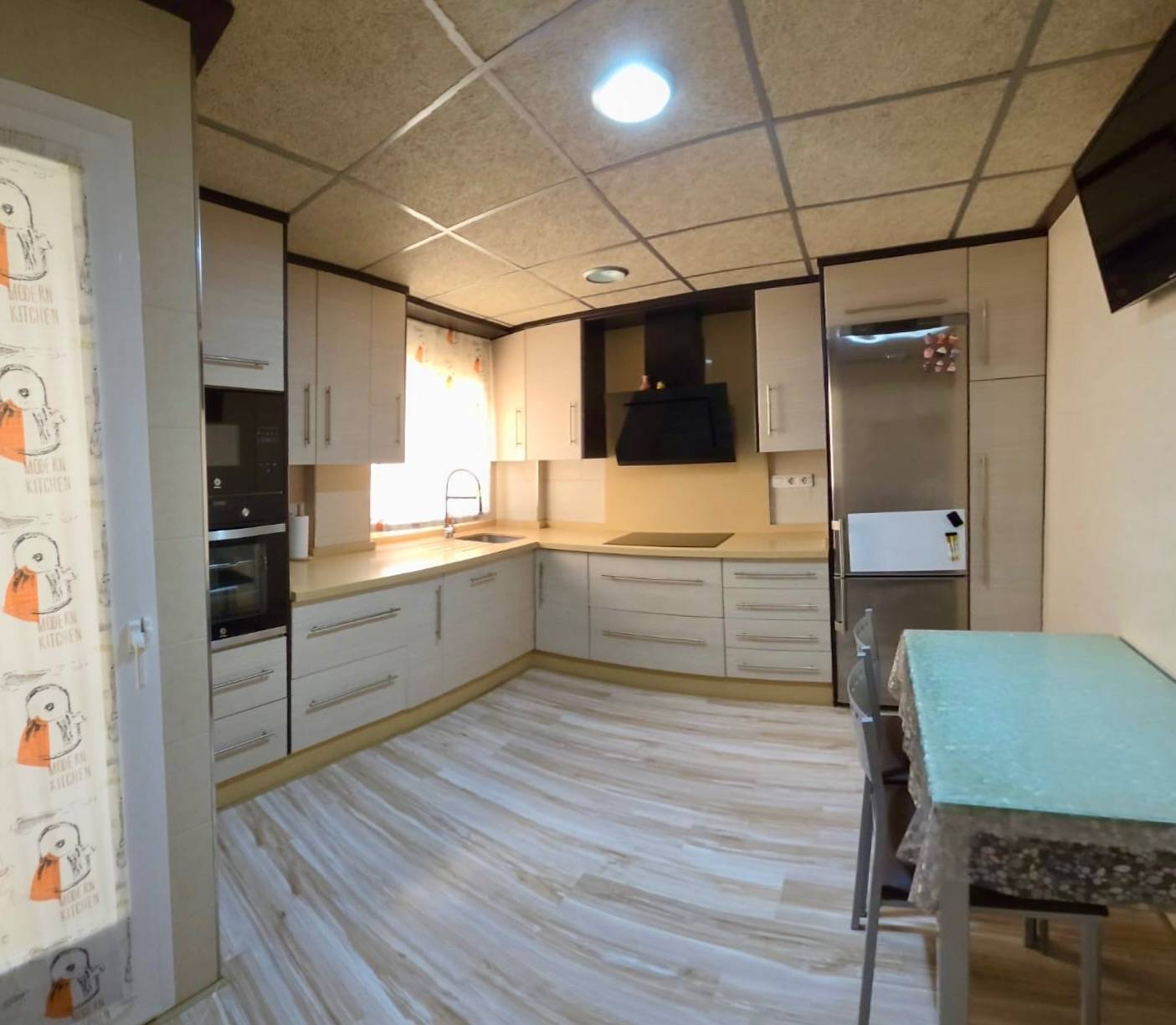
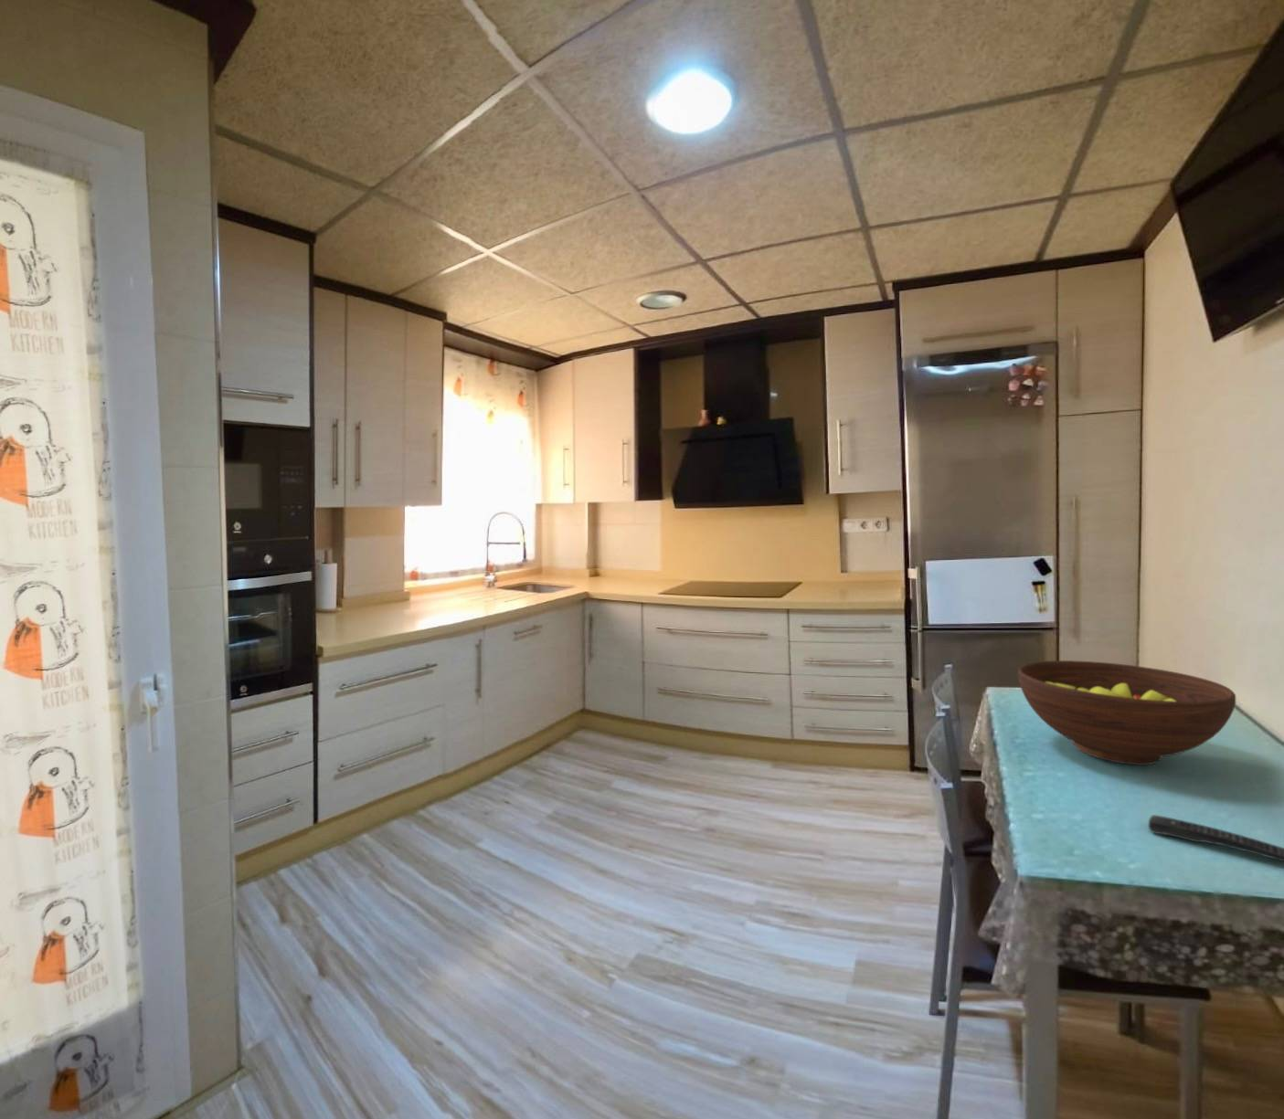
+ fruit bowl (1116, 716)
+ remote control (1223, 840)
